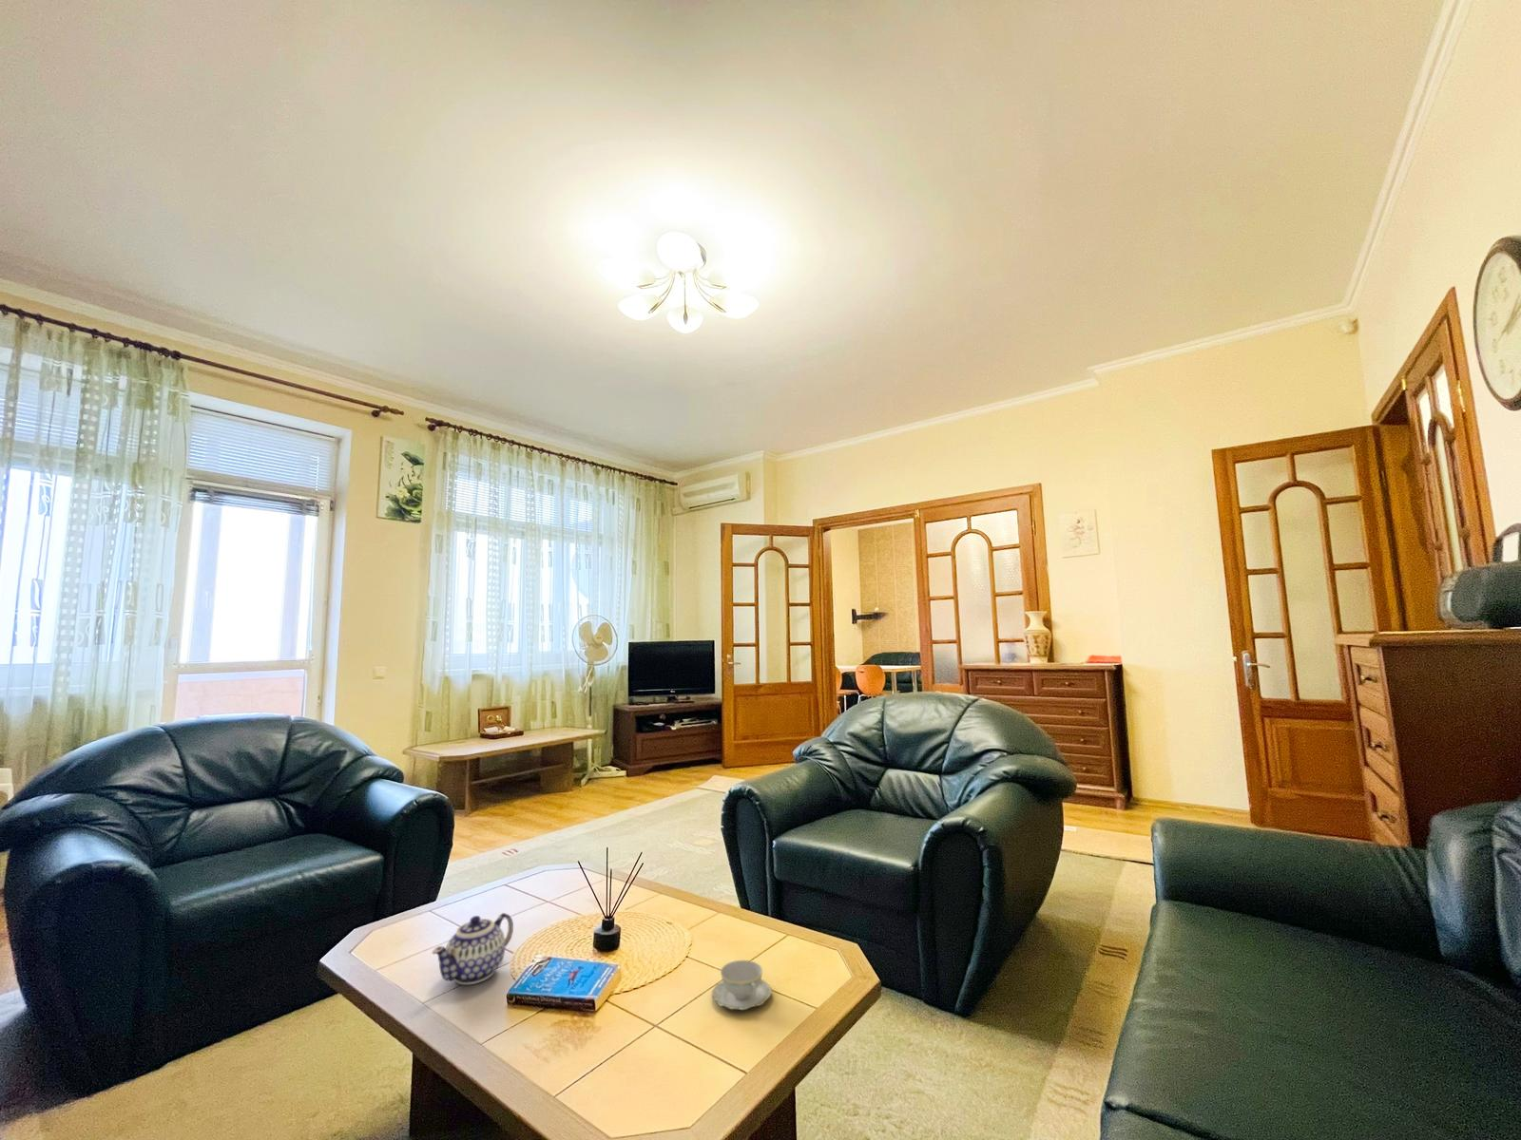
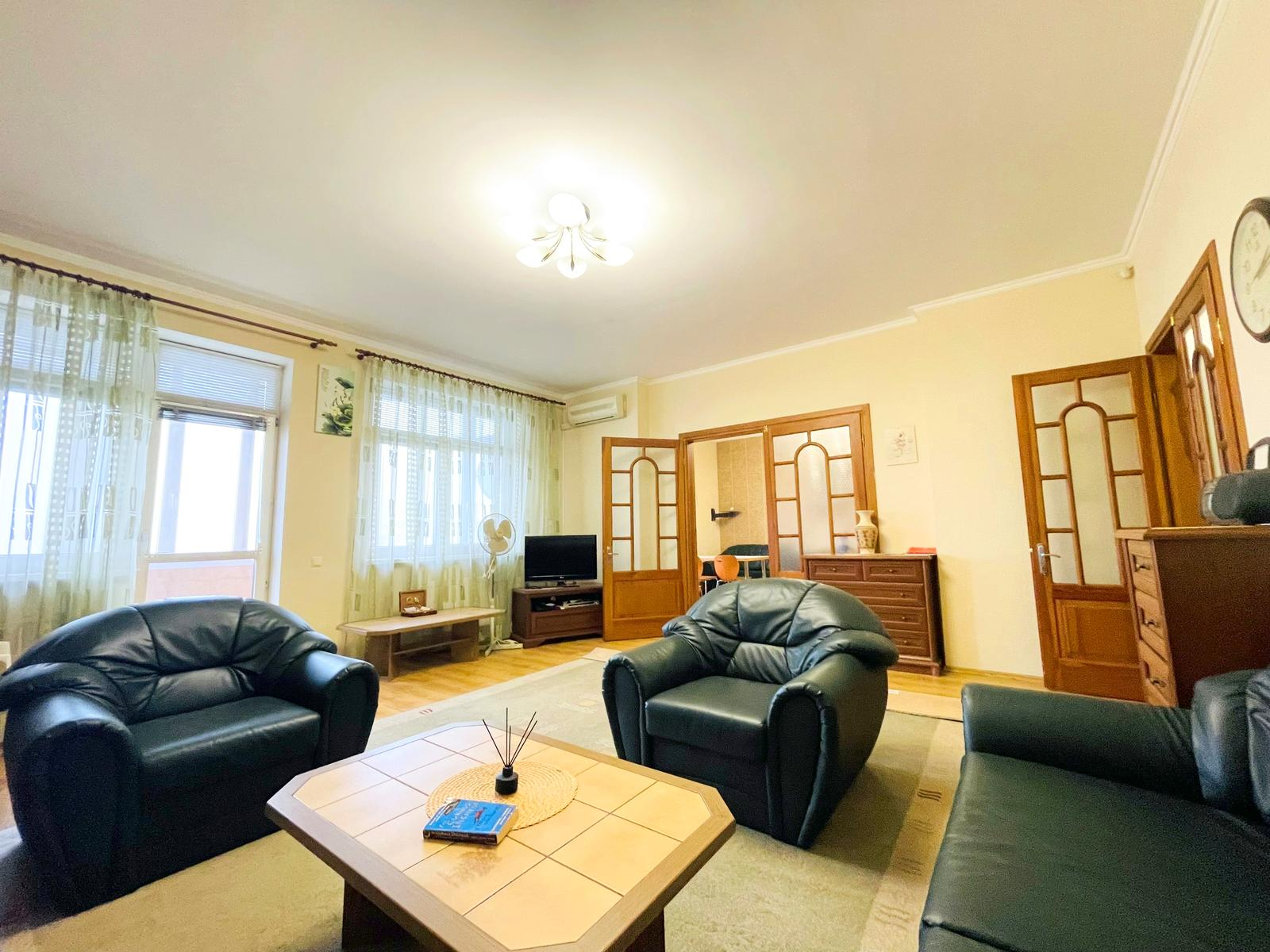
- teapot (474, 945)
- chinaware (741, 983)
